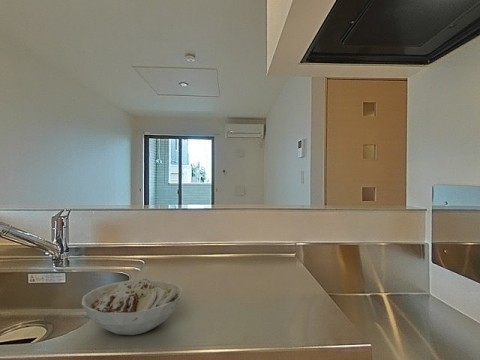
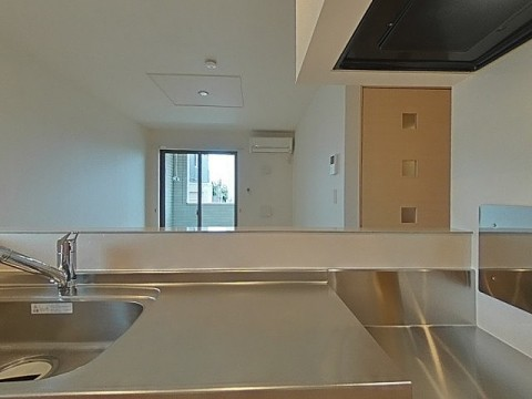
- bowl (134, 304)
